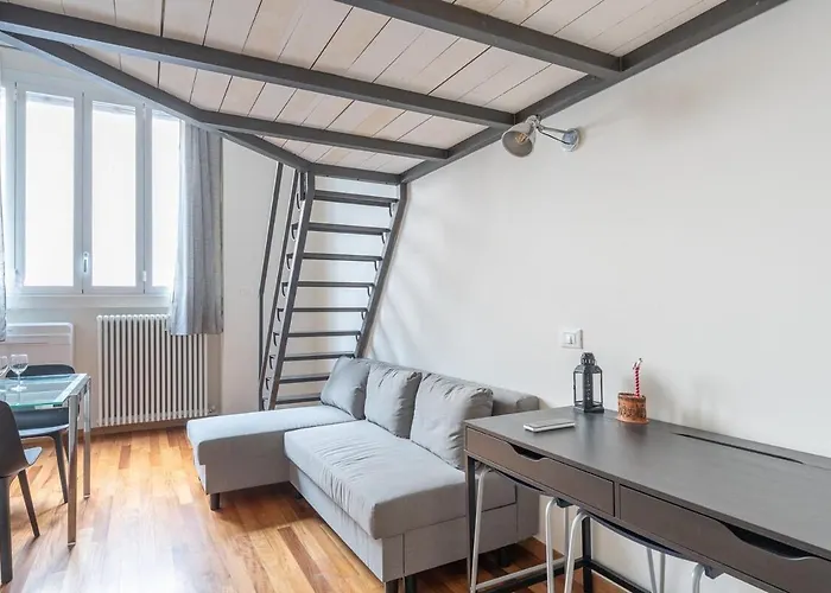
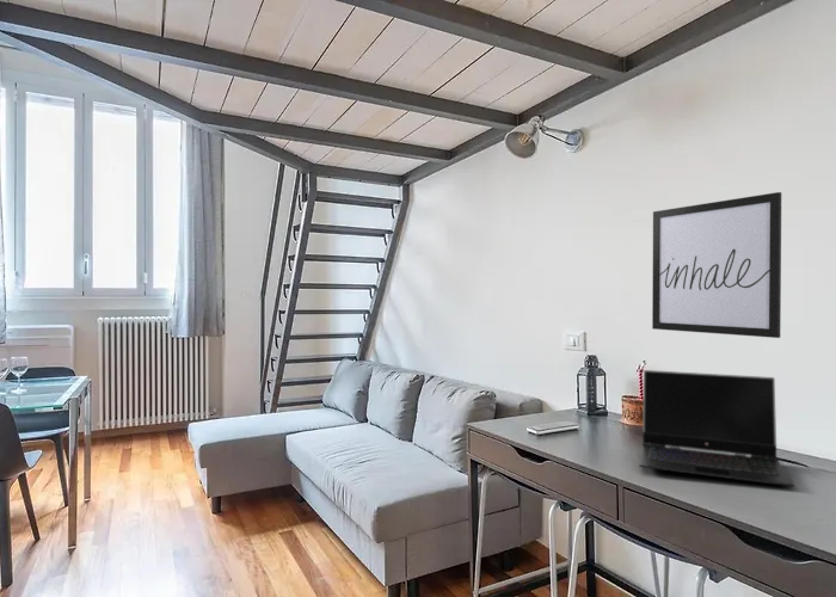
+ wall art (709, 267)
+ laptop computer (708, 423)
